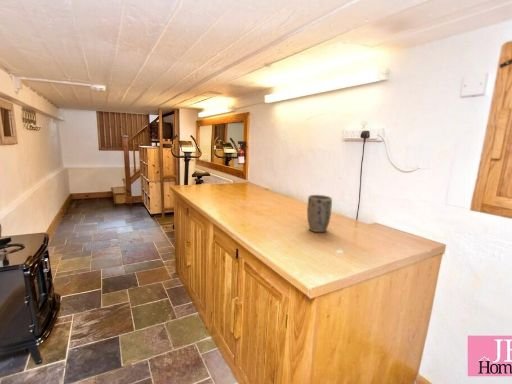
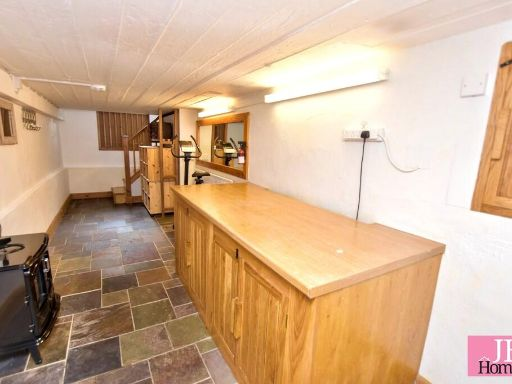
- plant pot (318, 213)
